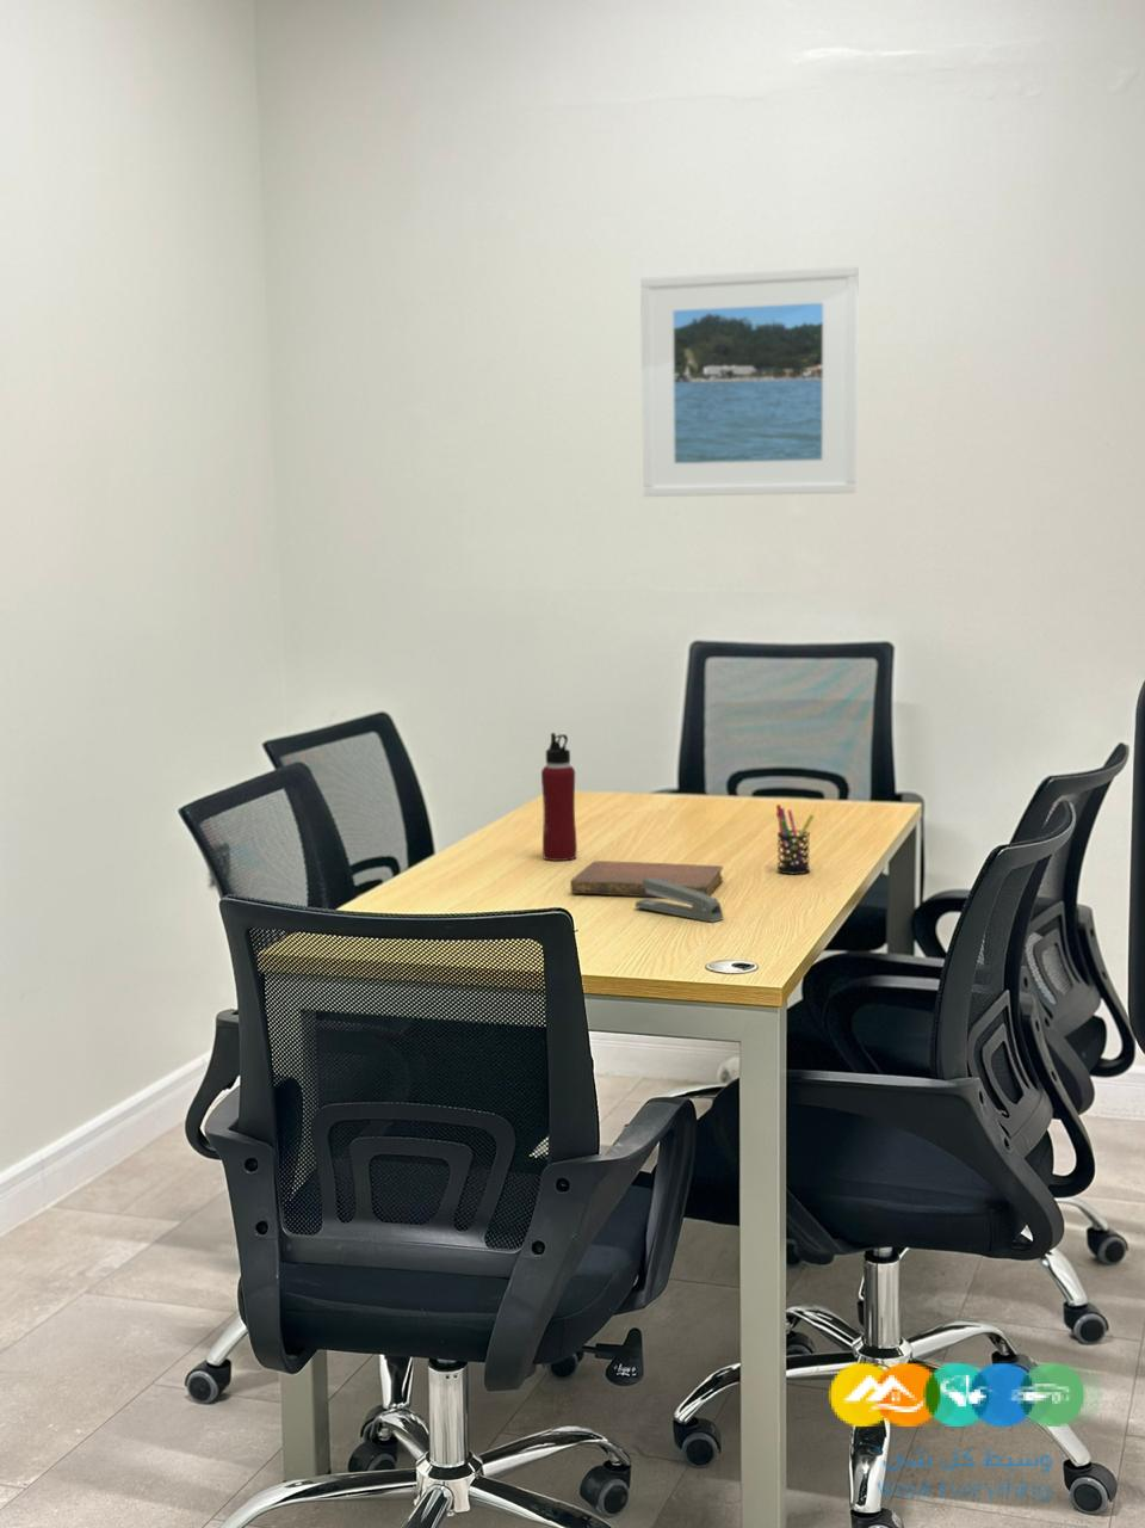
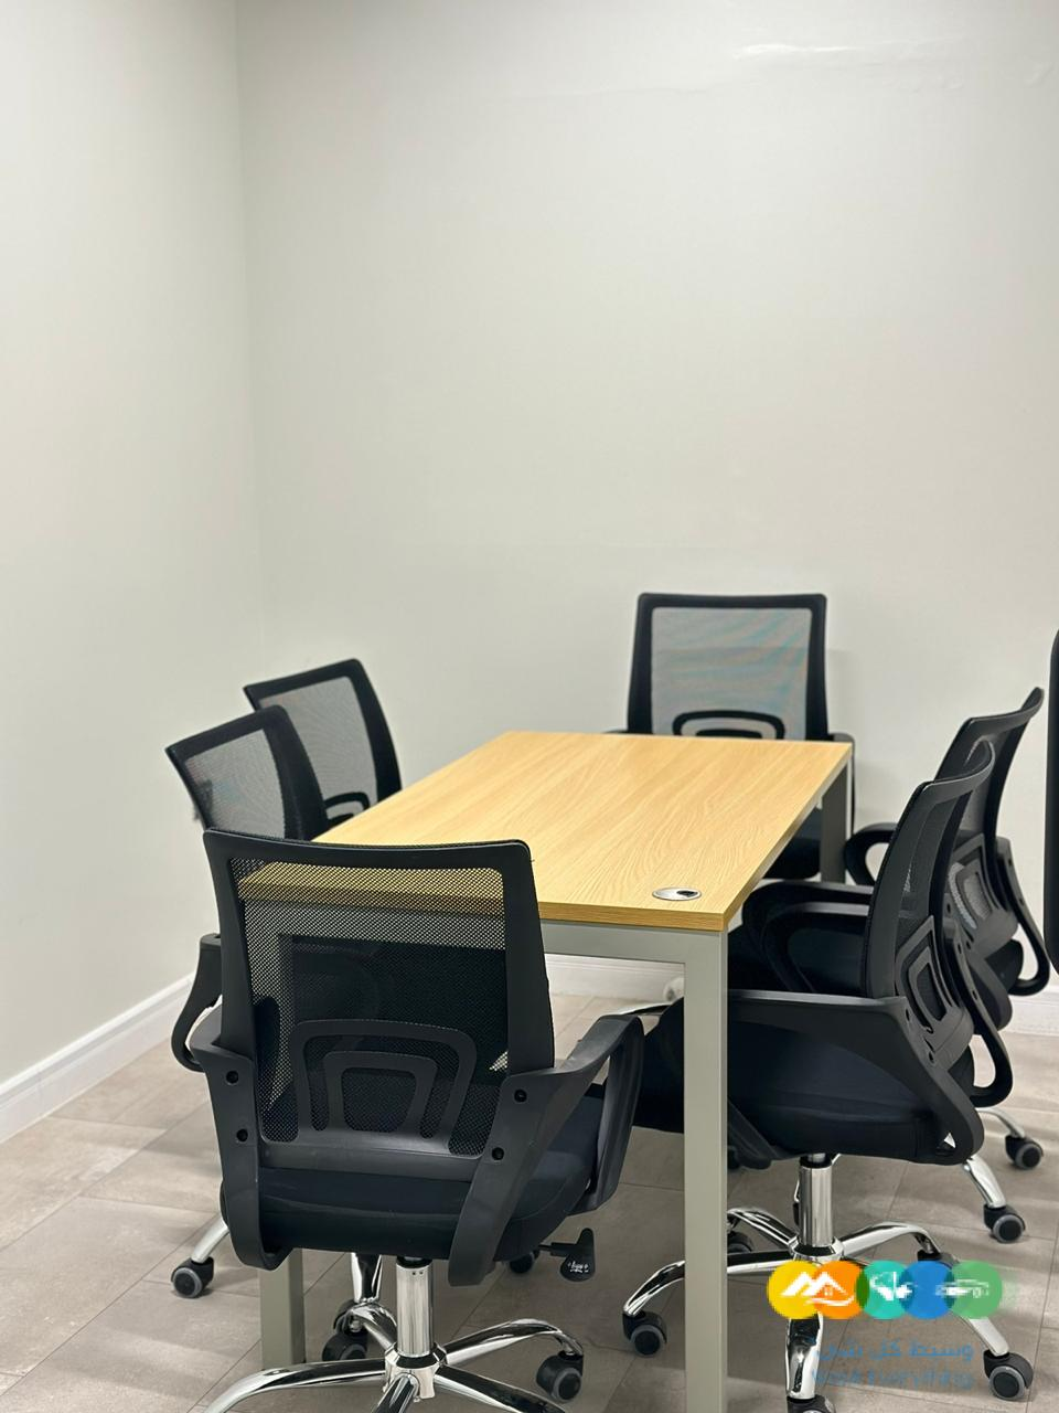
- notebook (647, 877)
- pen holder (789, 839)
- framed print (747, 384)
- stapler (677, 898)
- water bottle (558, 795)
